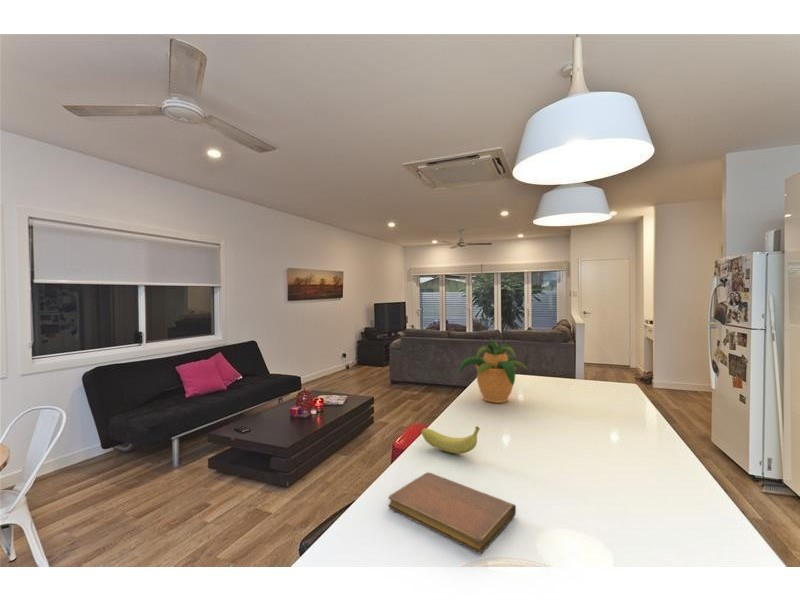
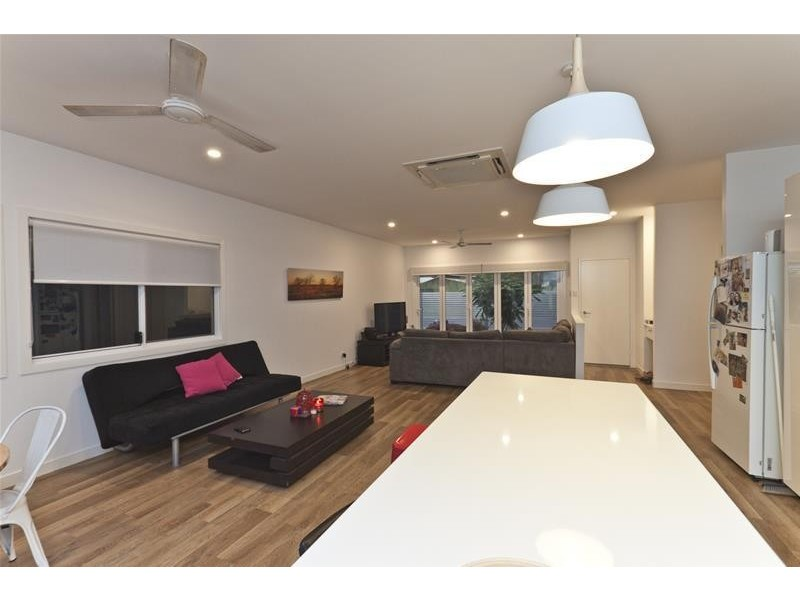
- notebook (450, 505)
- fruit (449, 437)
- potted plant (497, 368)
